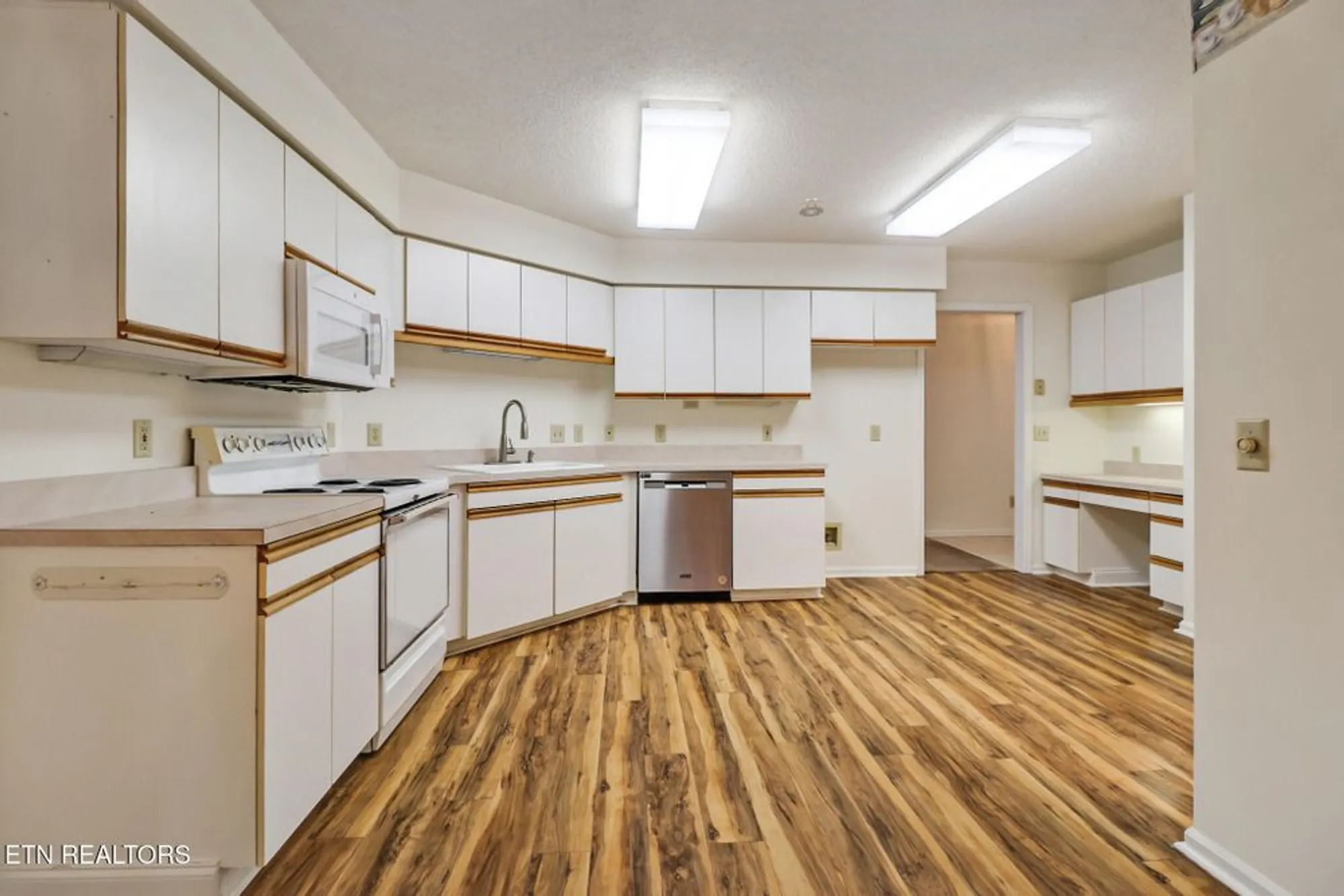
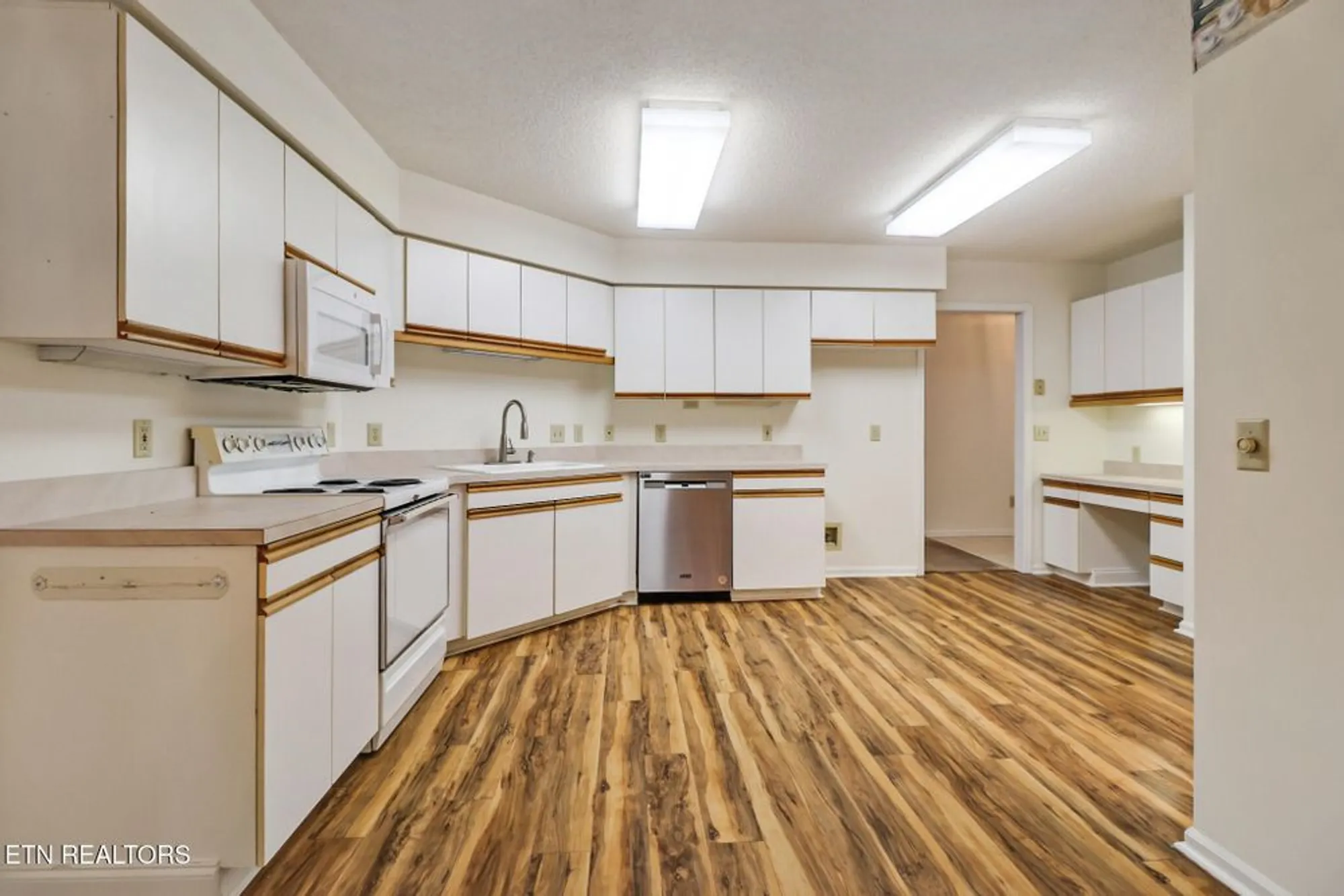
- smoke detector (811, 207)
